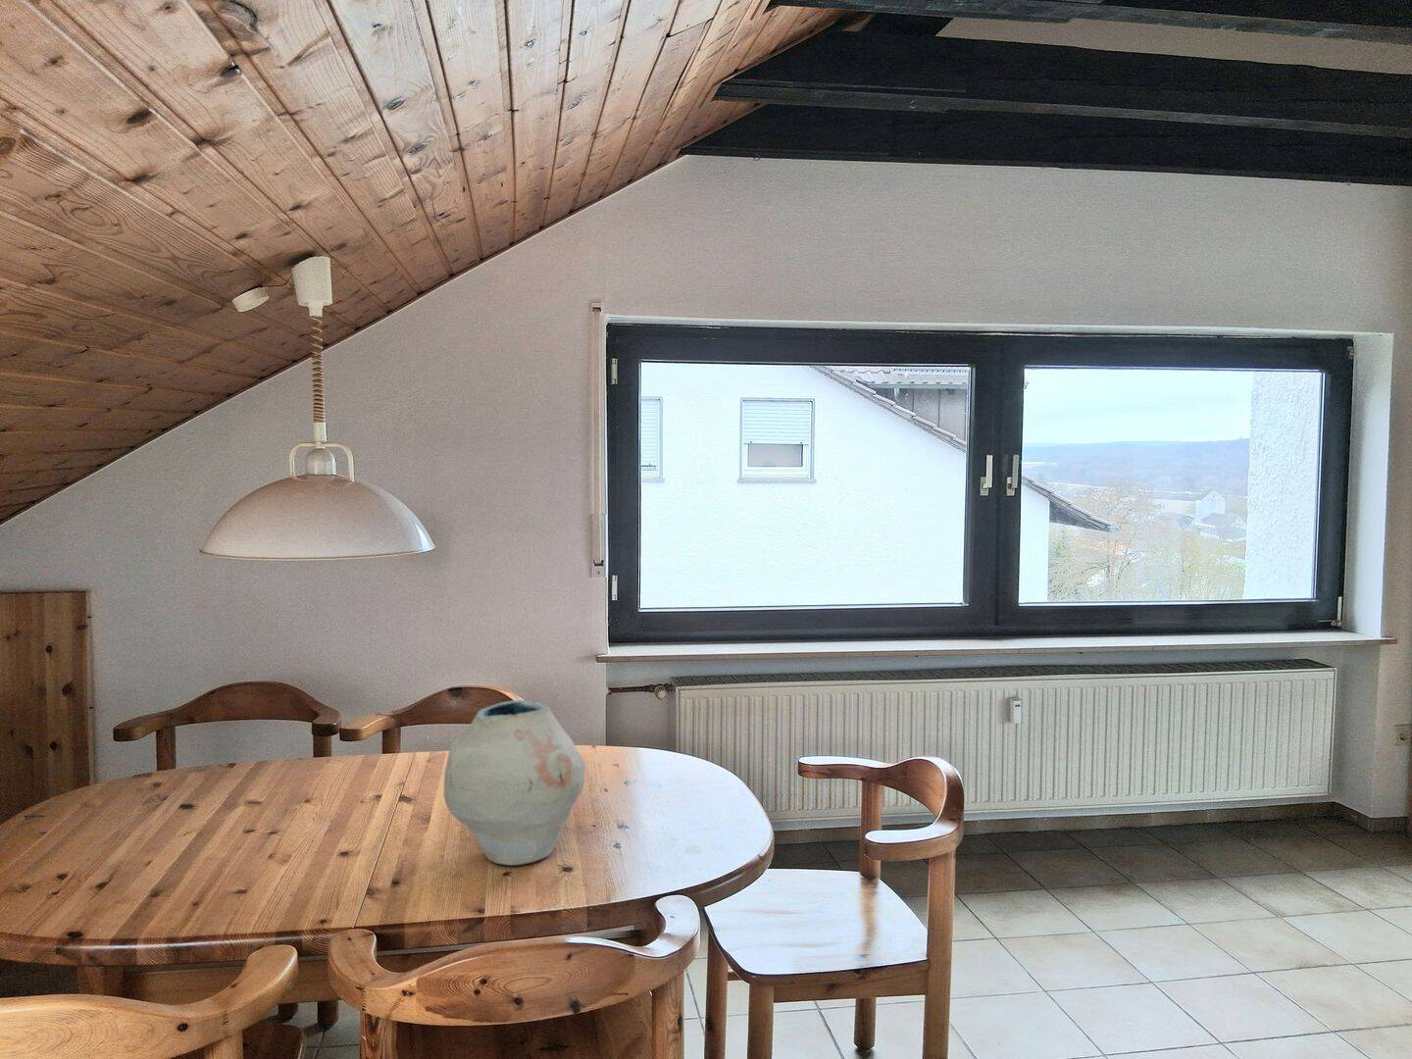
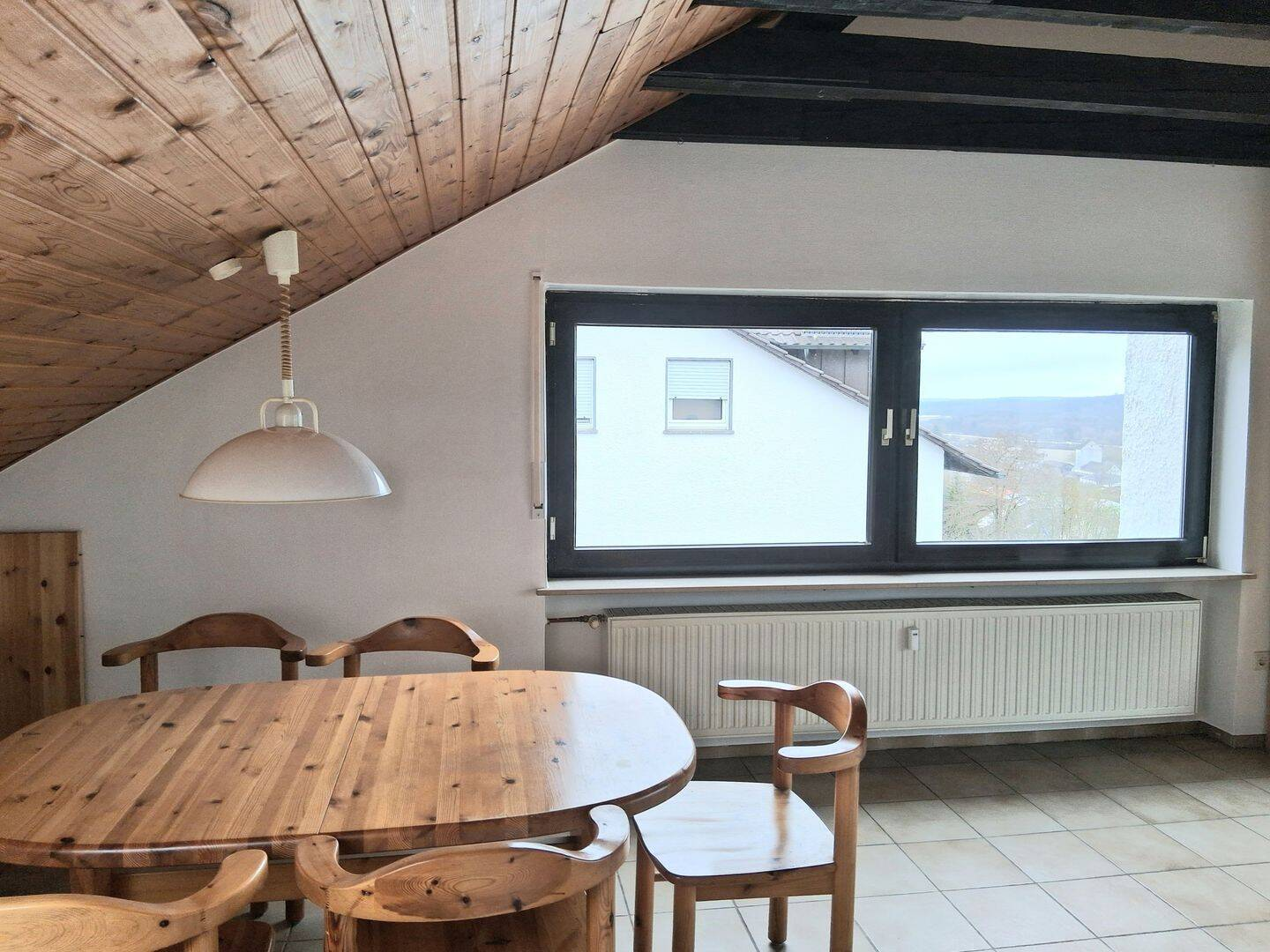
- vase (516, 781)
